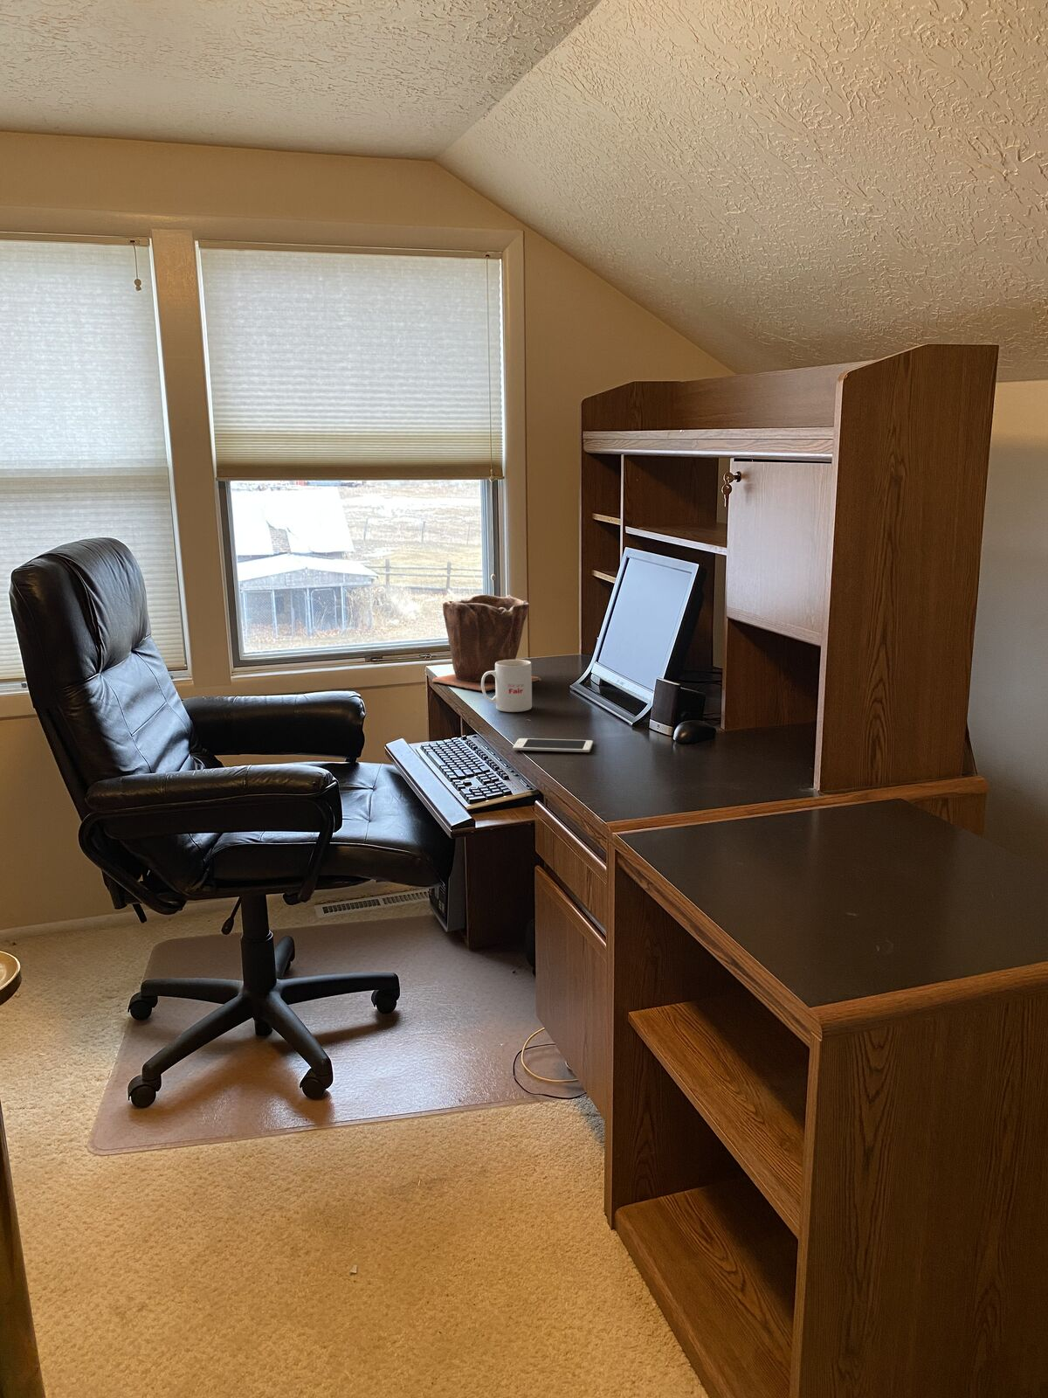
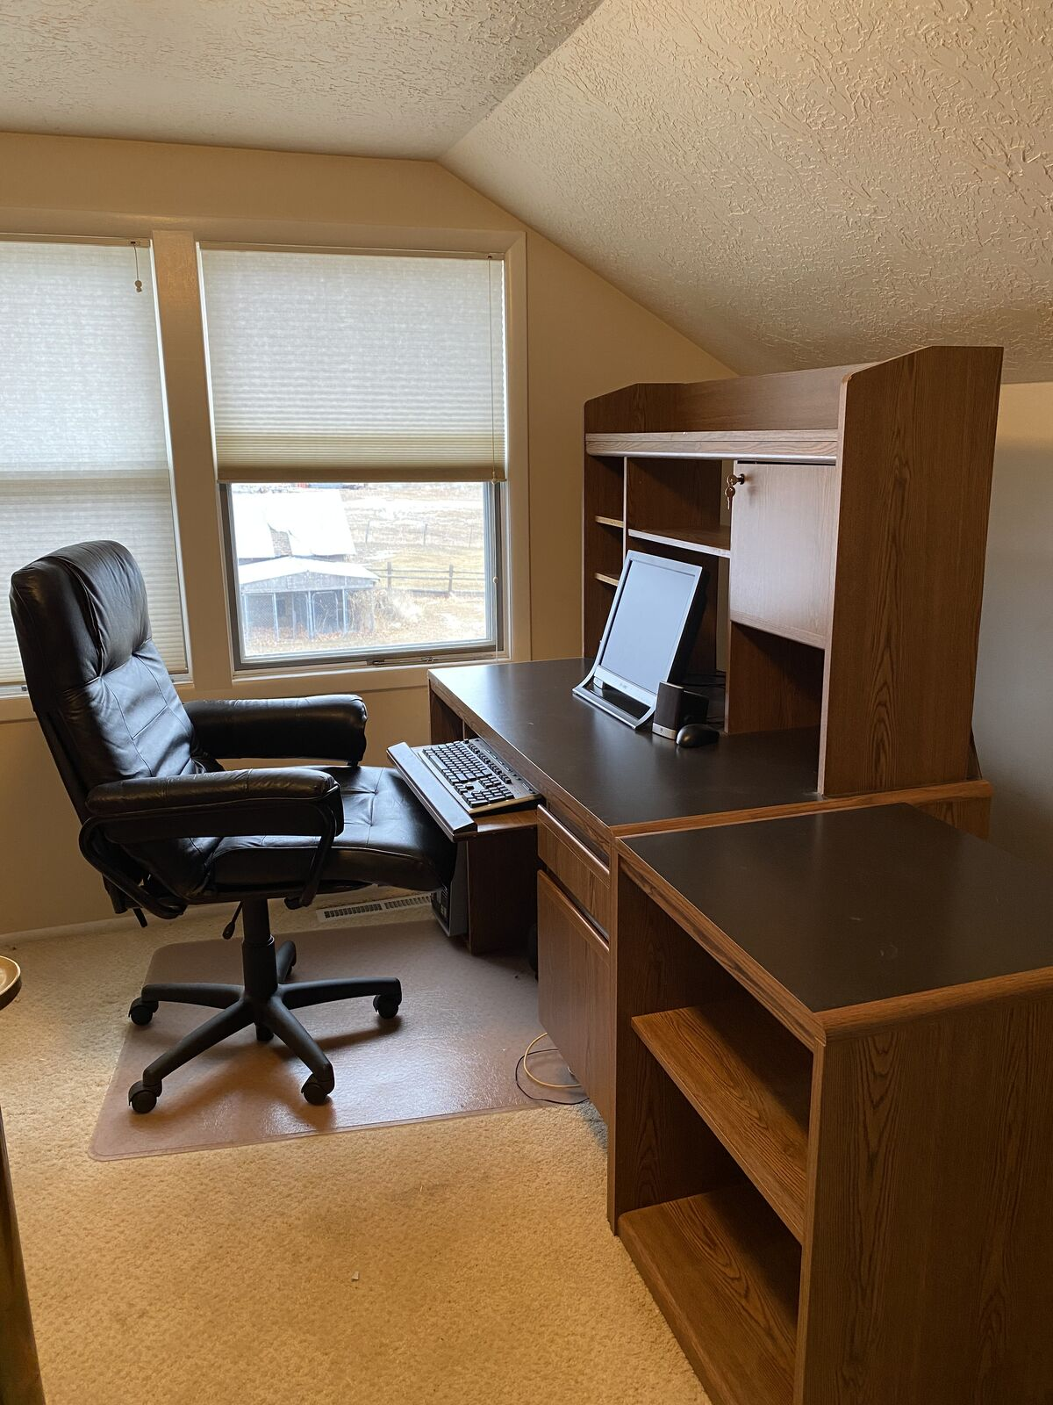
- cell phone (553, 744)
- mug (506, 685)
- plant pot (485, 640)
